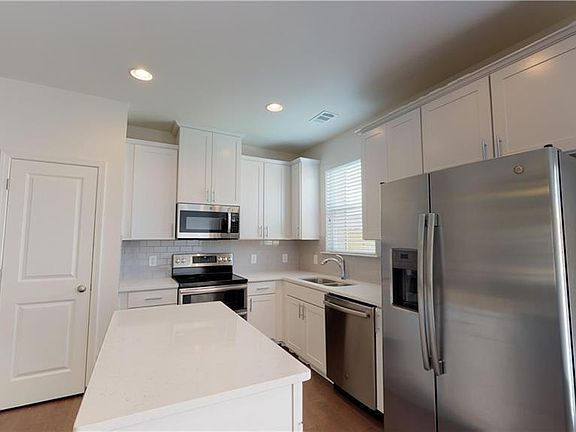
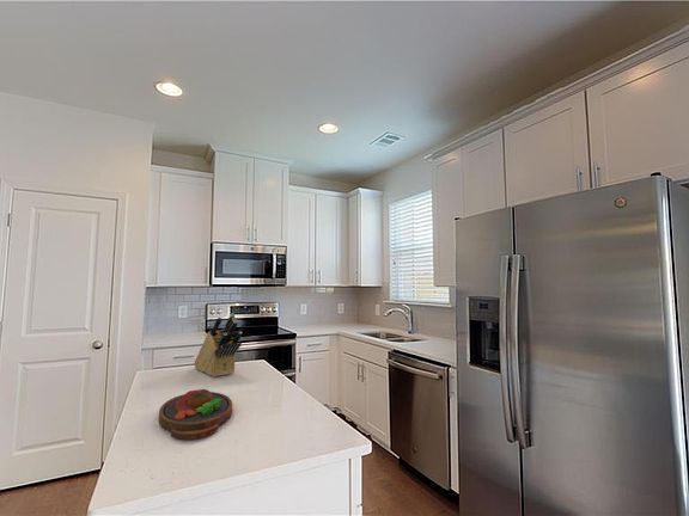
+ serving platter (196, 403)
+ knife block (218, 342)
